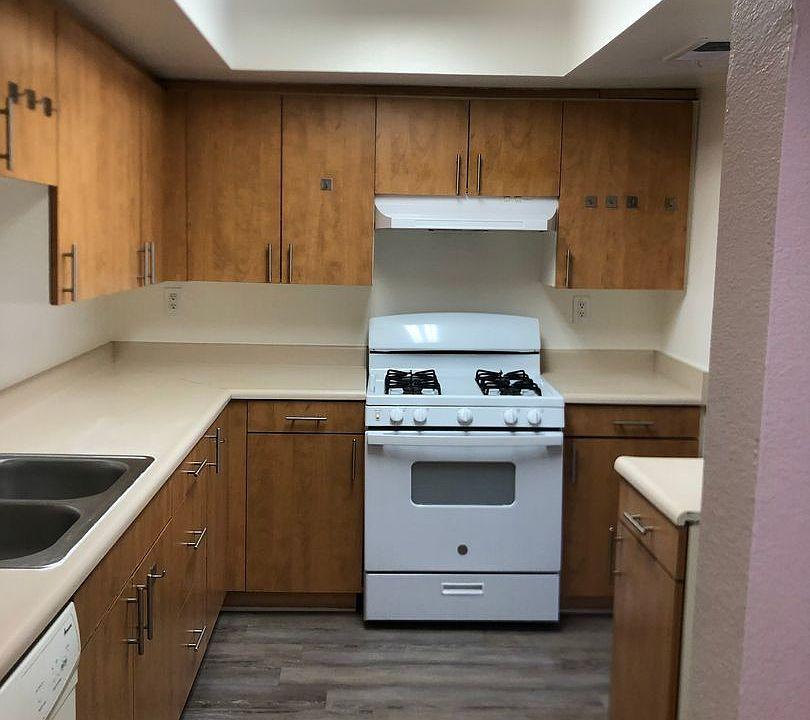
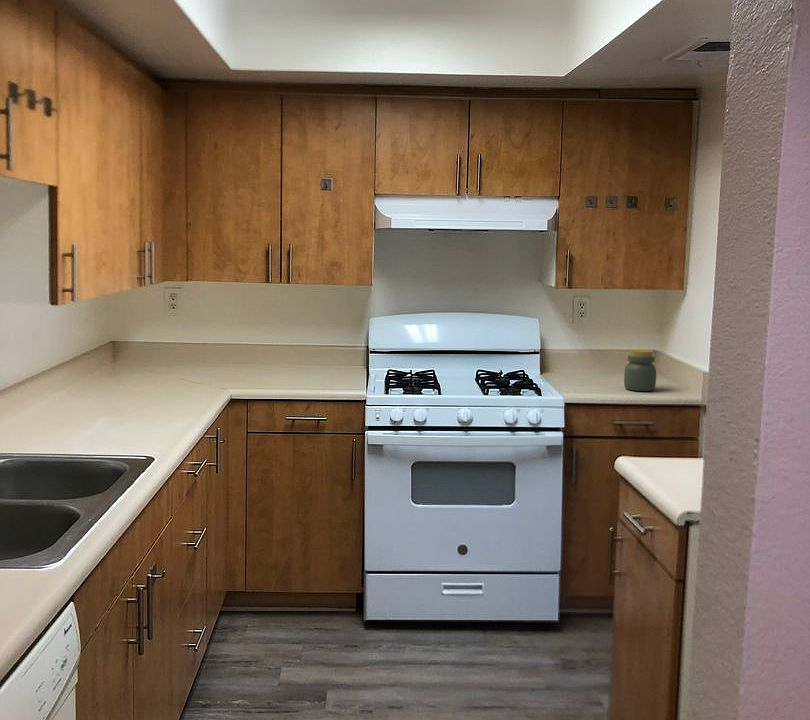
+ jar (640, 370)
